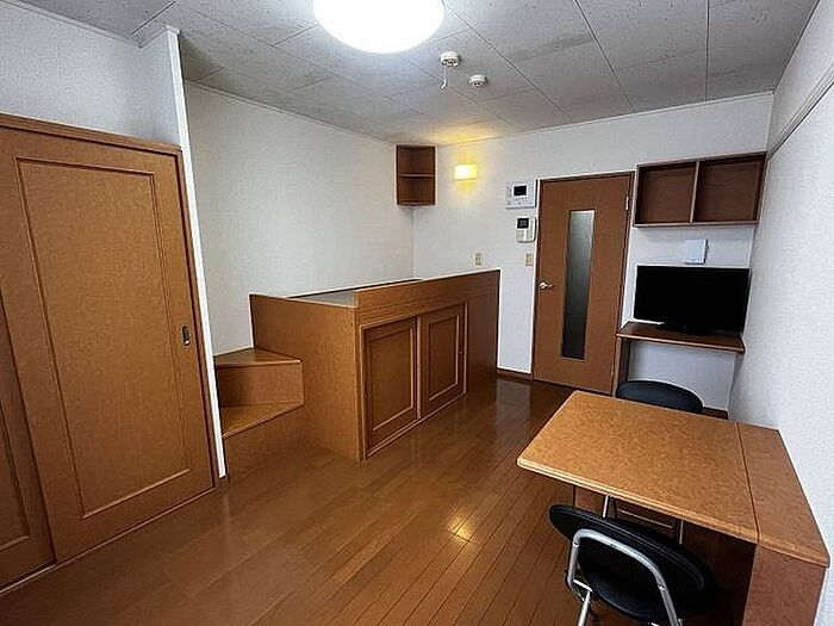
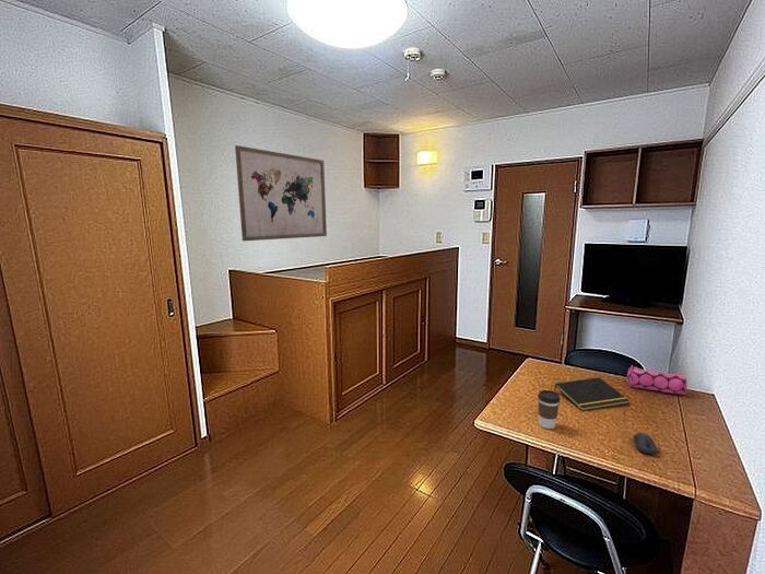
+ coffee cup (548, 409)
+ computer mouse (645, 442)
+ notepad (590, 393)
+ wall art (286, 197)
+ pencil case (656, 379)
